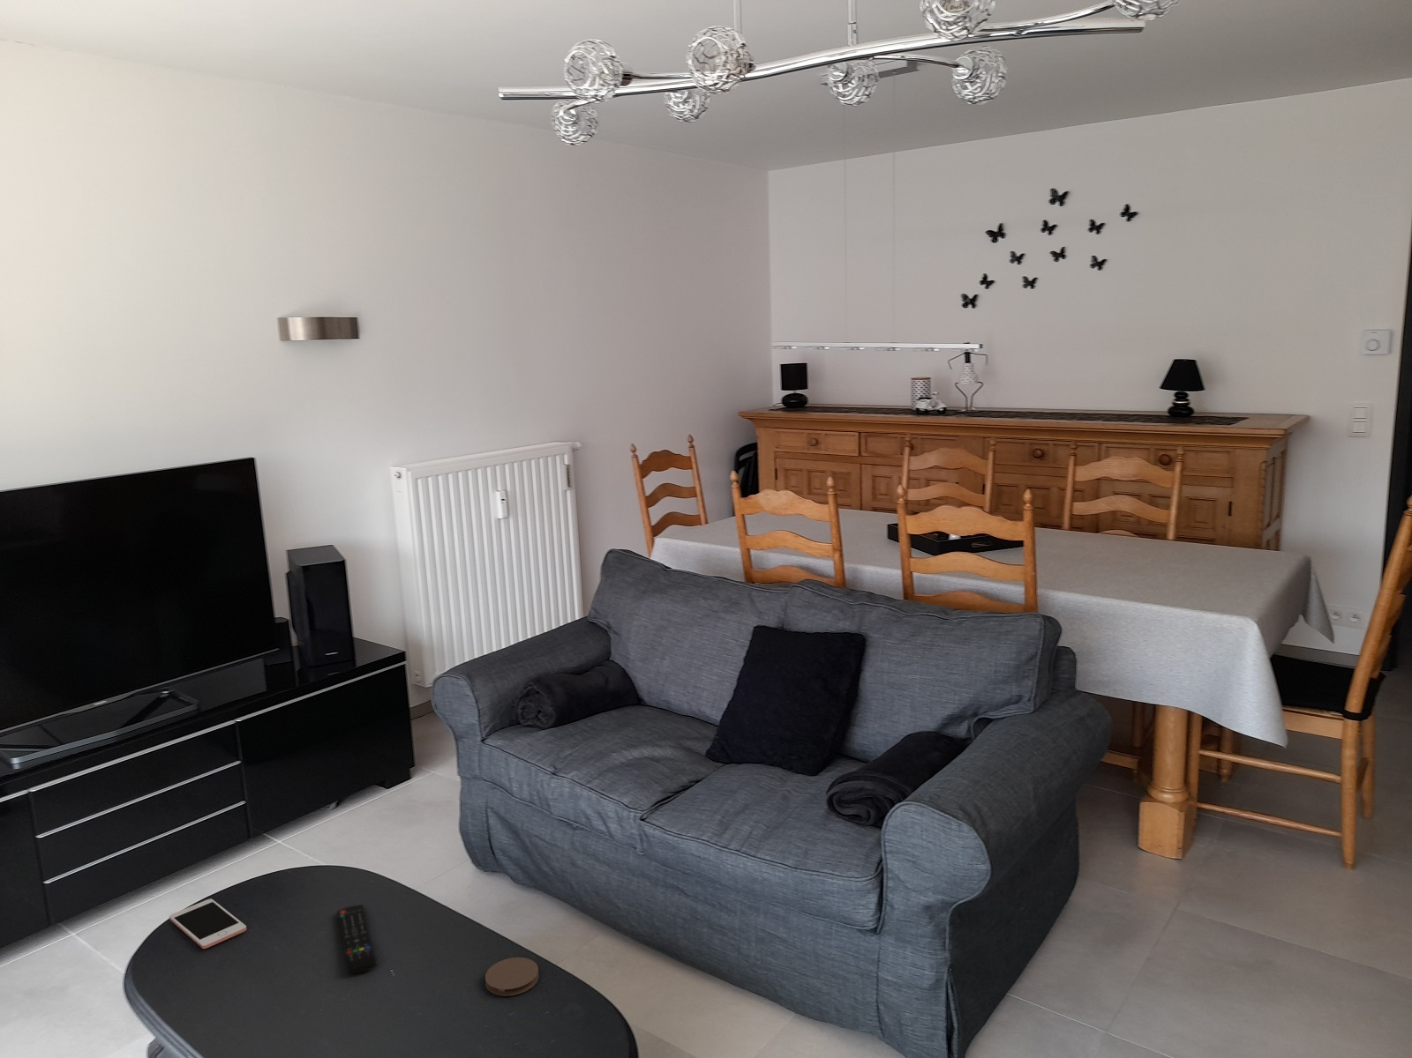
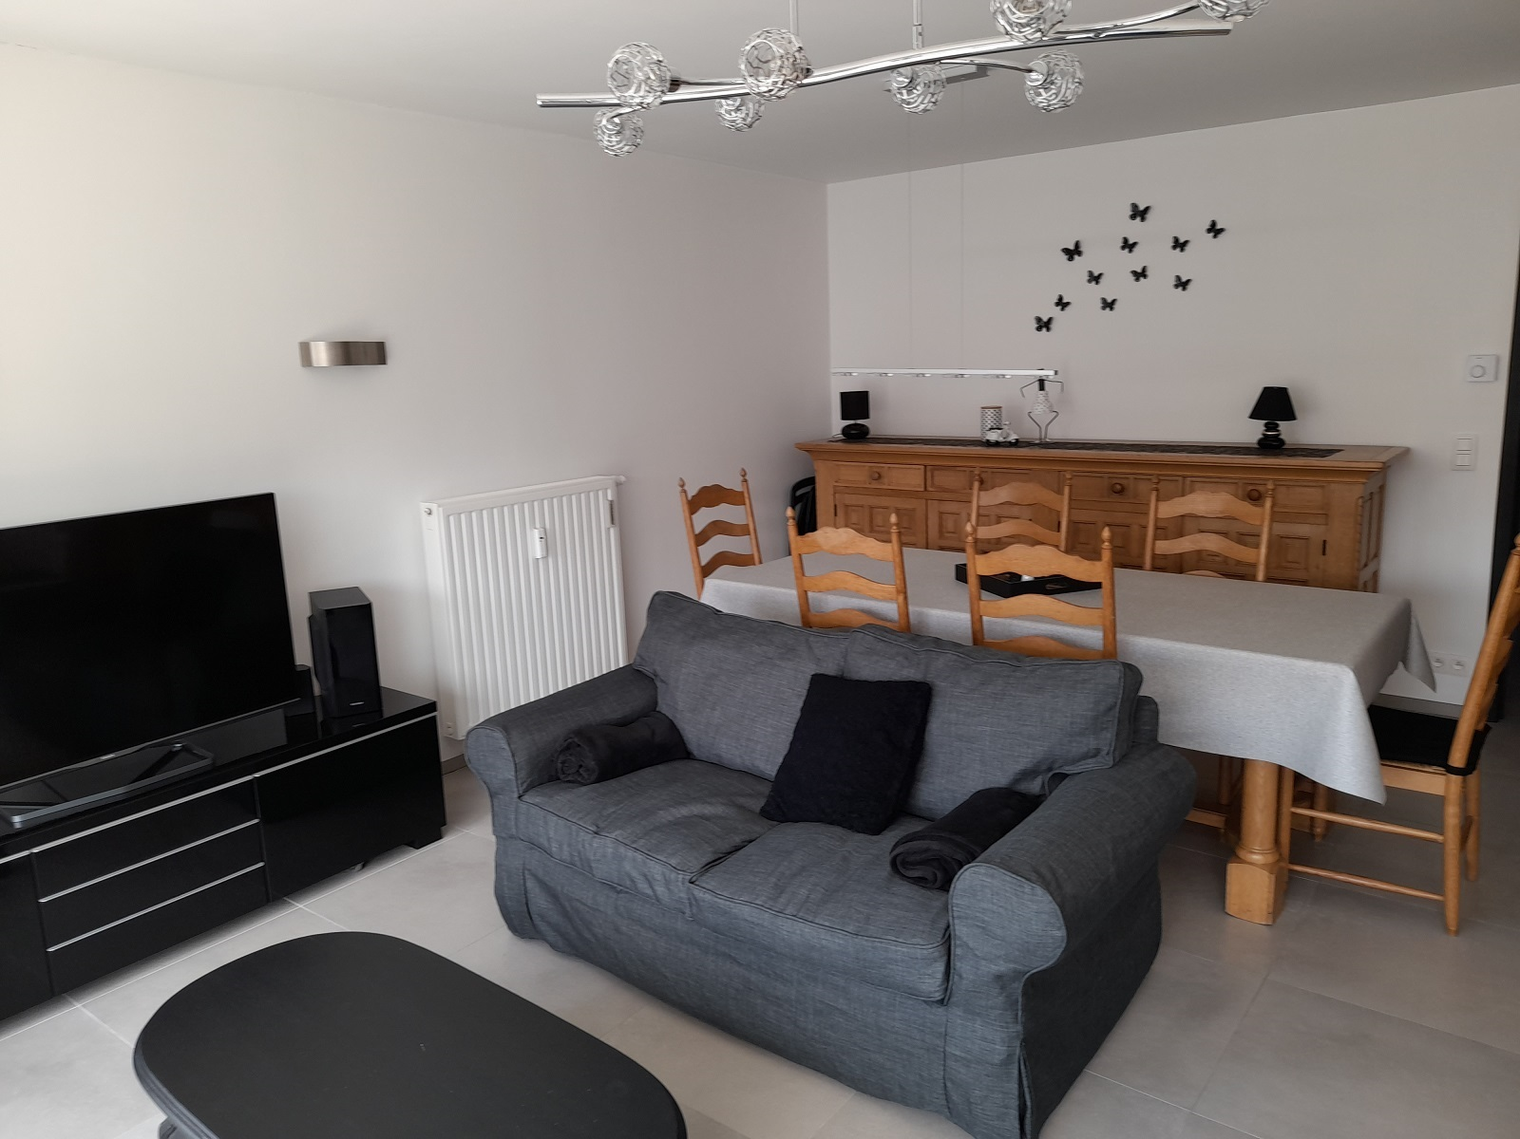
- coaster (511, 976)
- cell phone (207, 922)
- remote control (356, 937)
